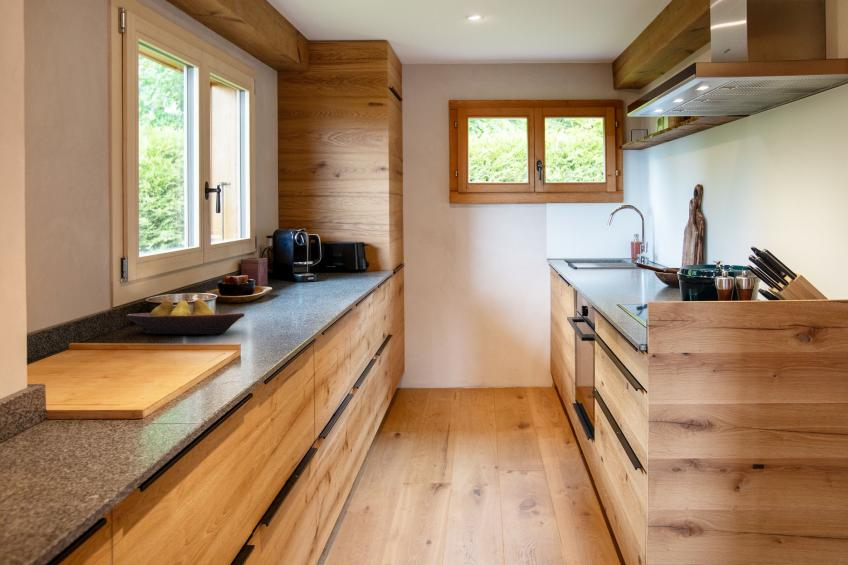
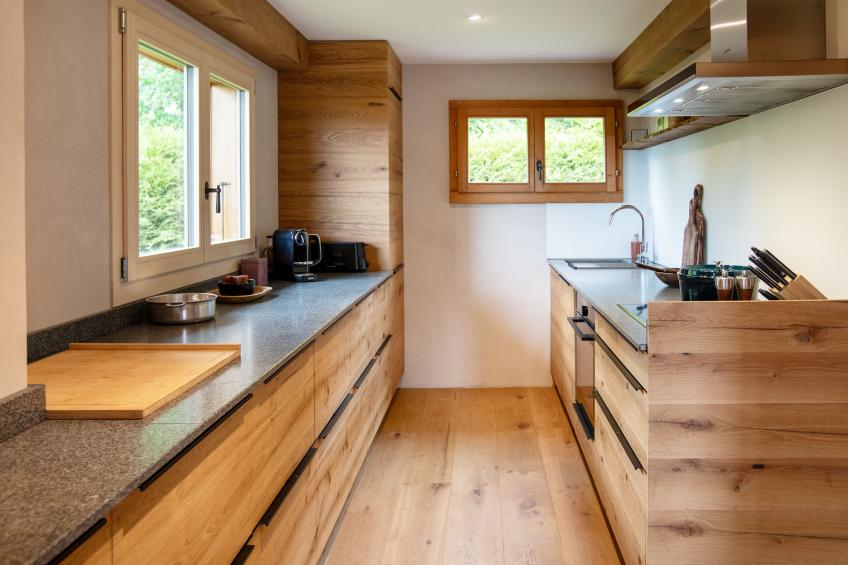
- fruit bowl (185, 316)
